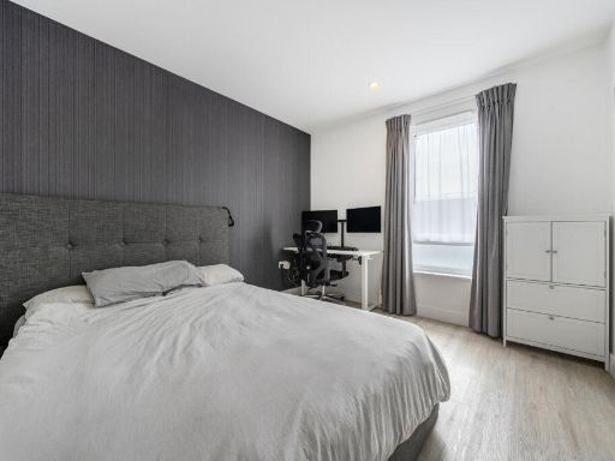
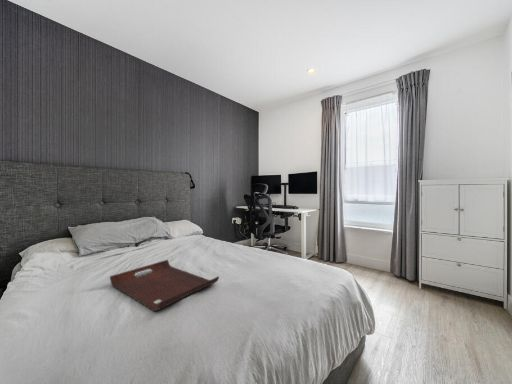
+ serving tray (164, 280)
